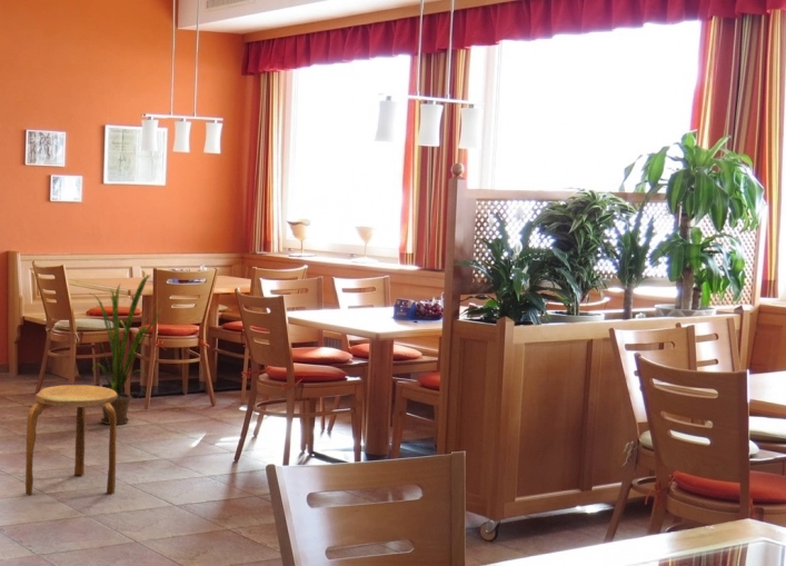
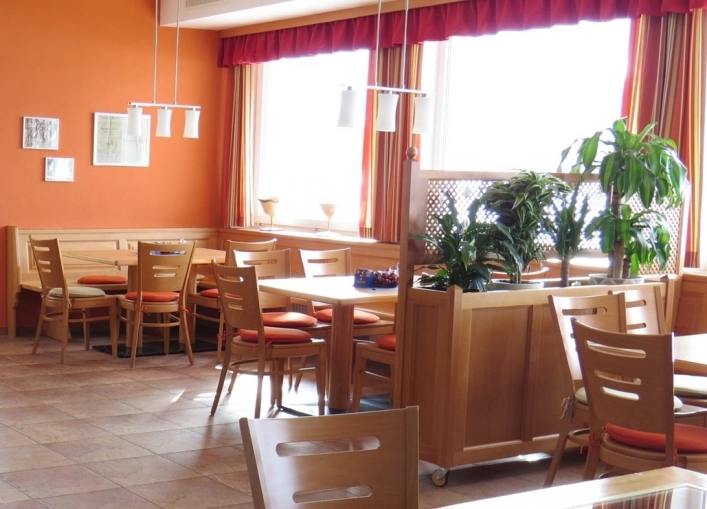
- house plant (119, 349)
- stool (76, 439)
